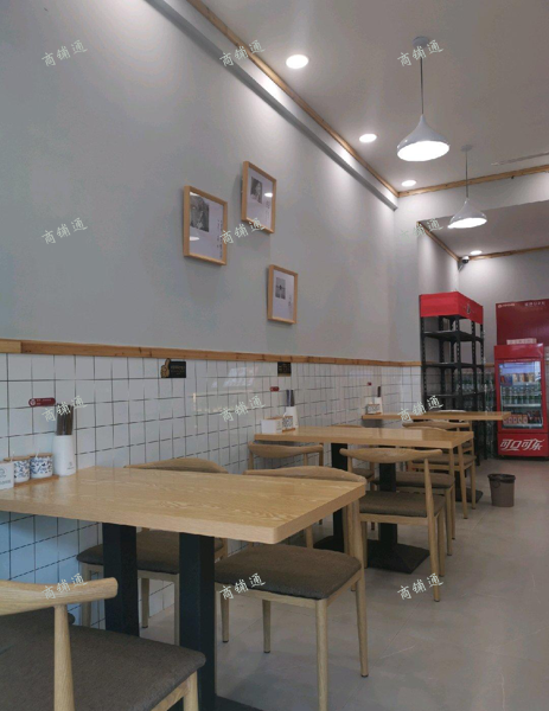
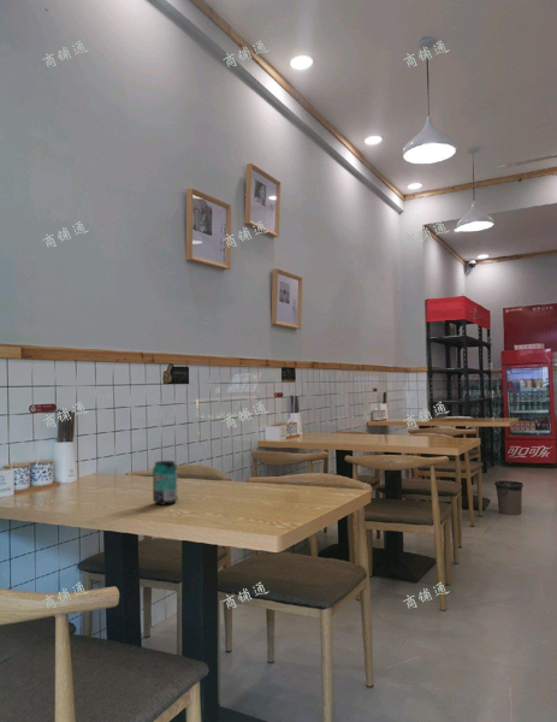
+ beverage can (165, 481)
